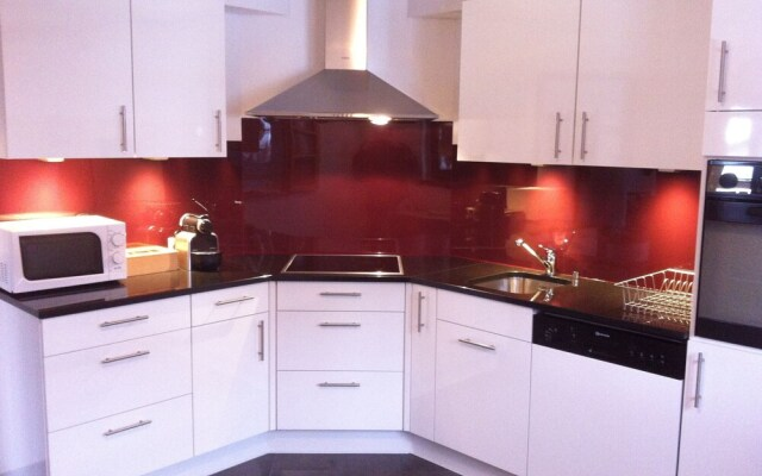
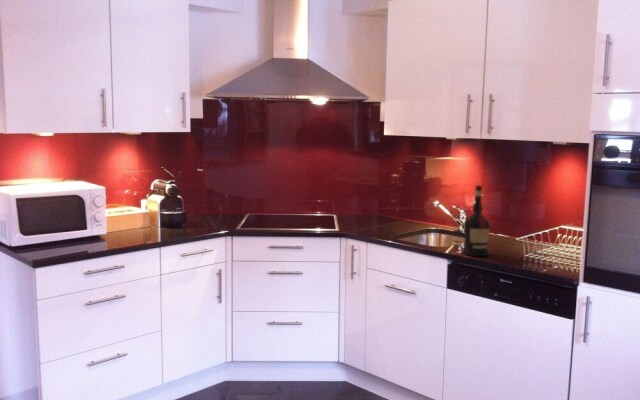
+ liquor (477, 220)
